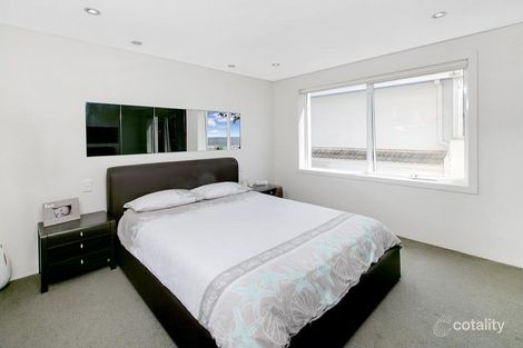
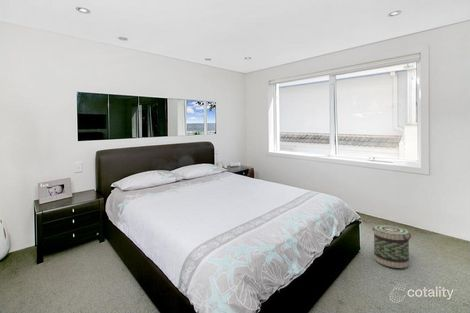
+ basket (391, 244)
